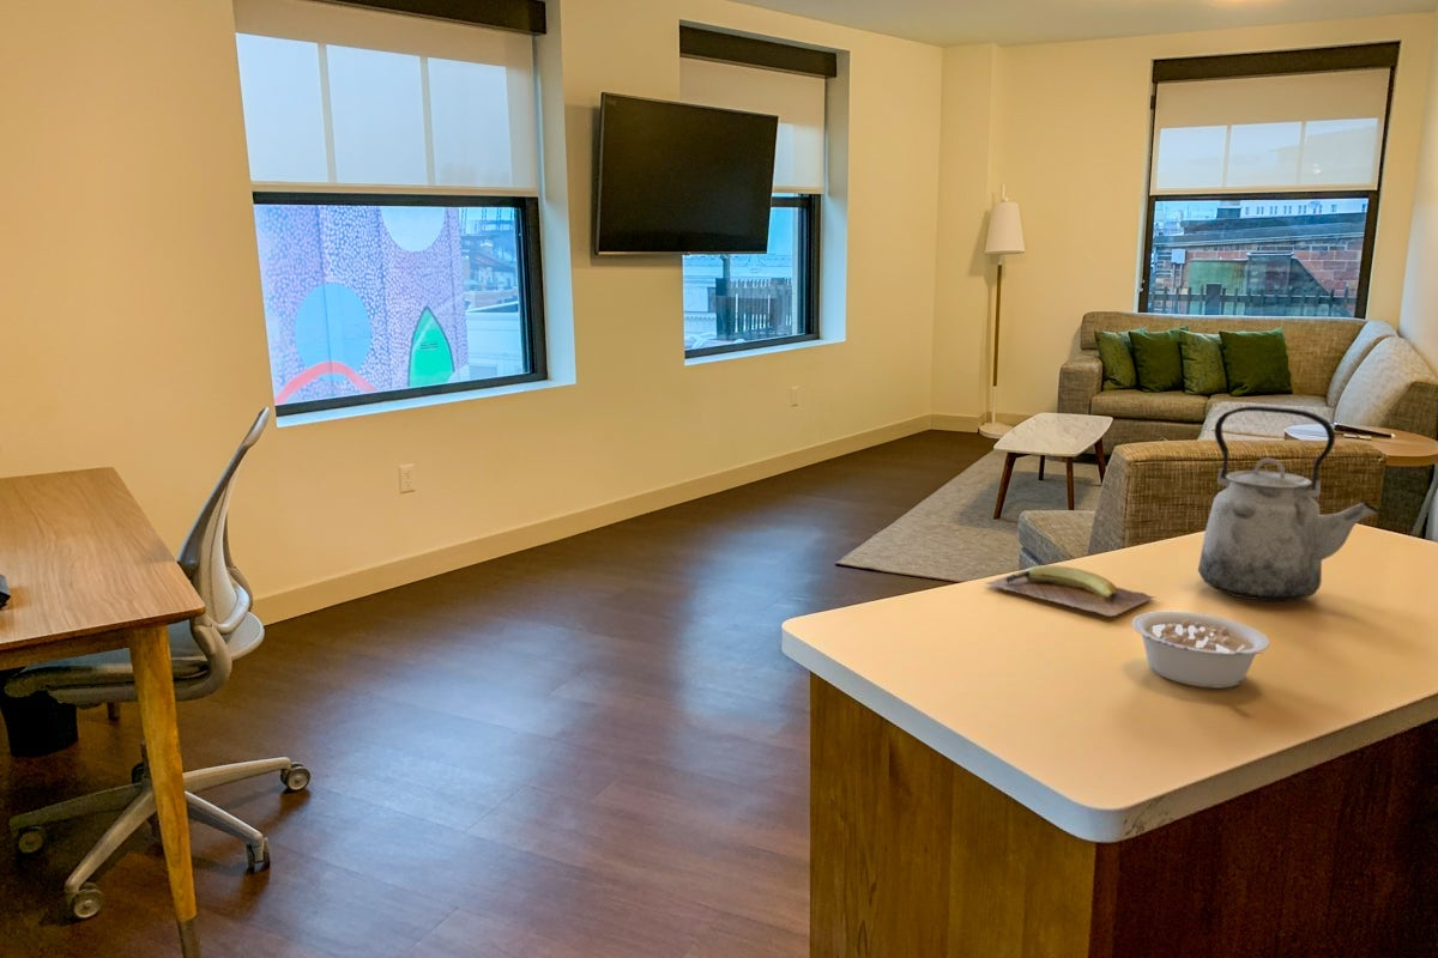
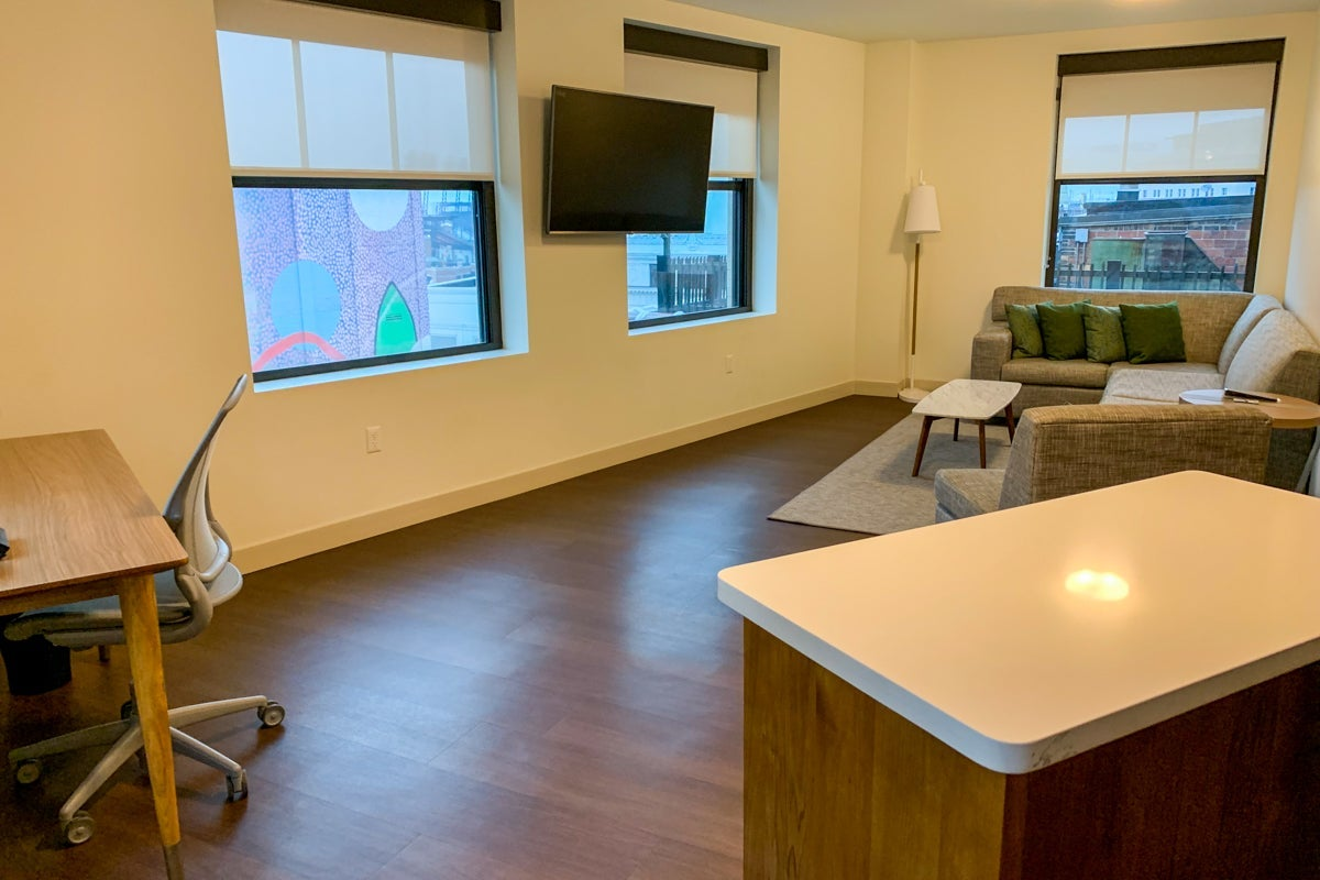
- kettle (1288, 504)
- legume (1202, 648)
- banana (1070, 582)
